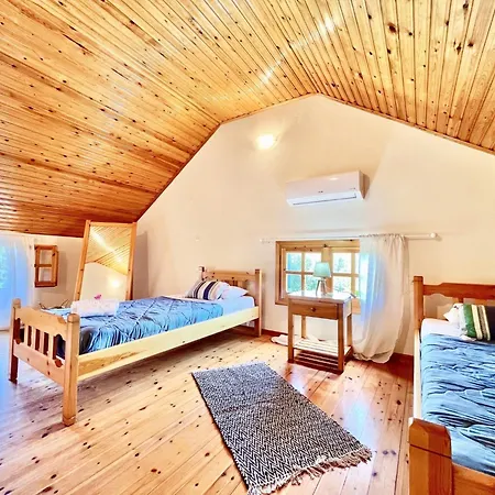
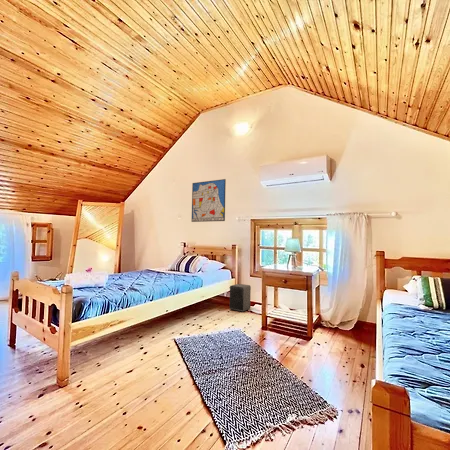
+ speaker (240, 297)
+ wall art (207, 201)
